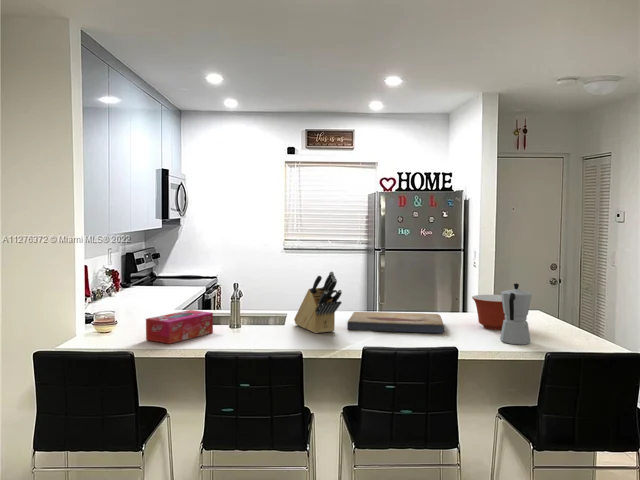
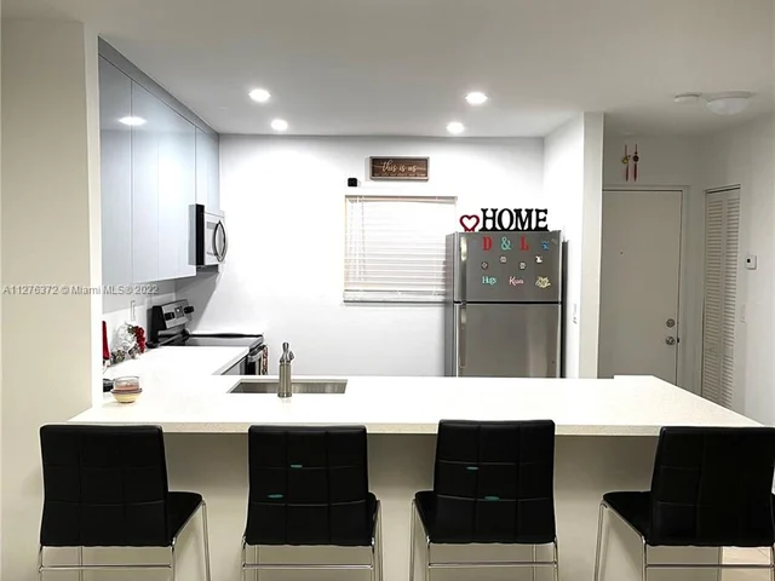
- fish fossil (395, 321)
- moka pot (515, 312)
- knife block (317, 299)
- mixing bowl (495, 312)
- tissue box (180, 325)
